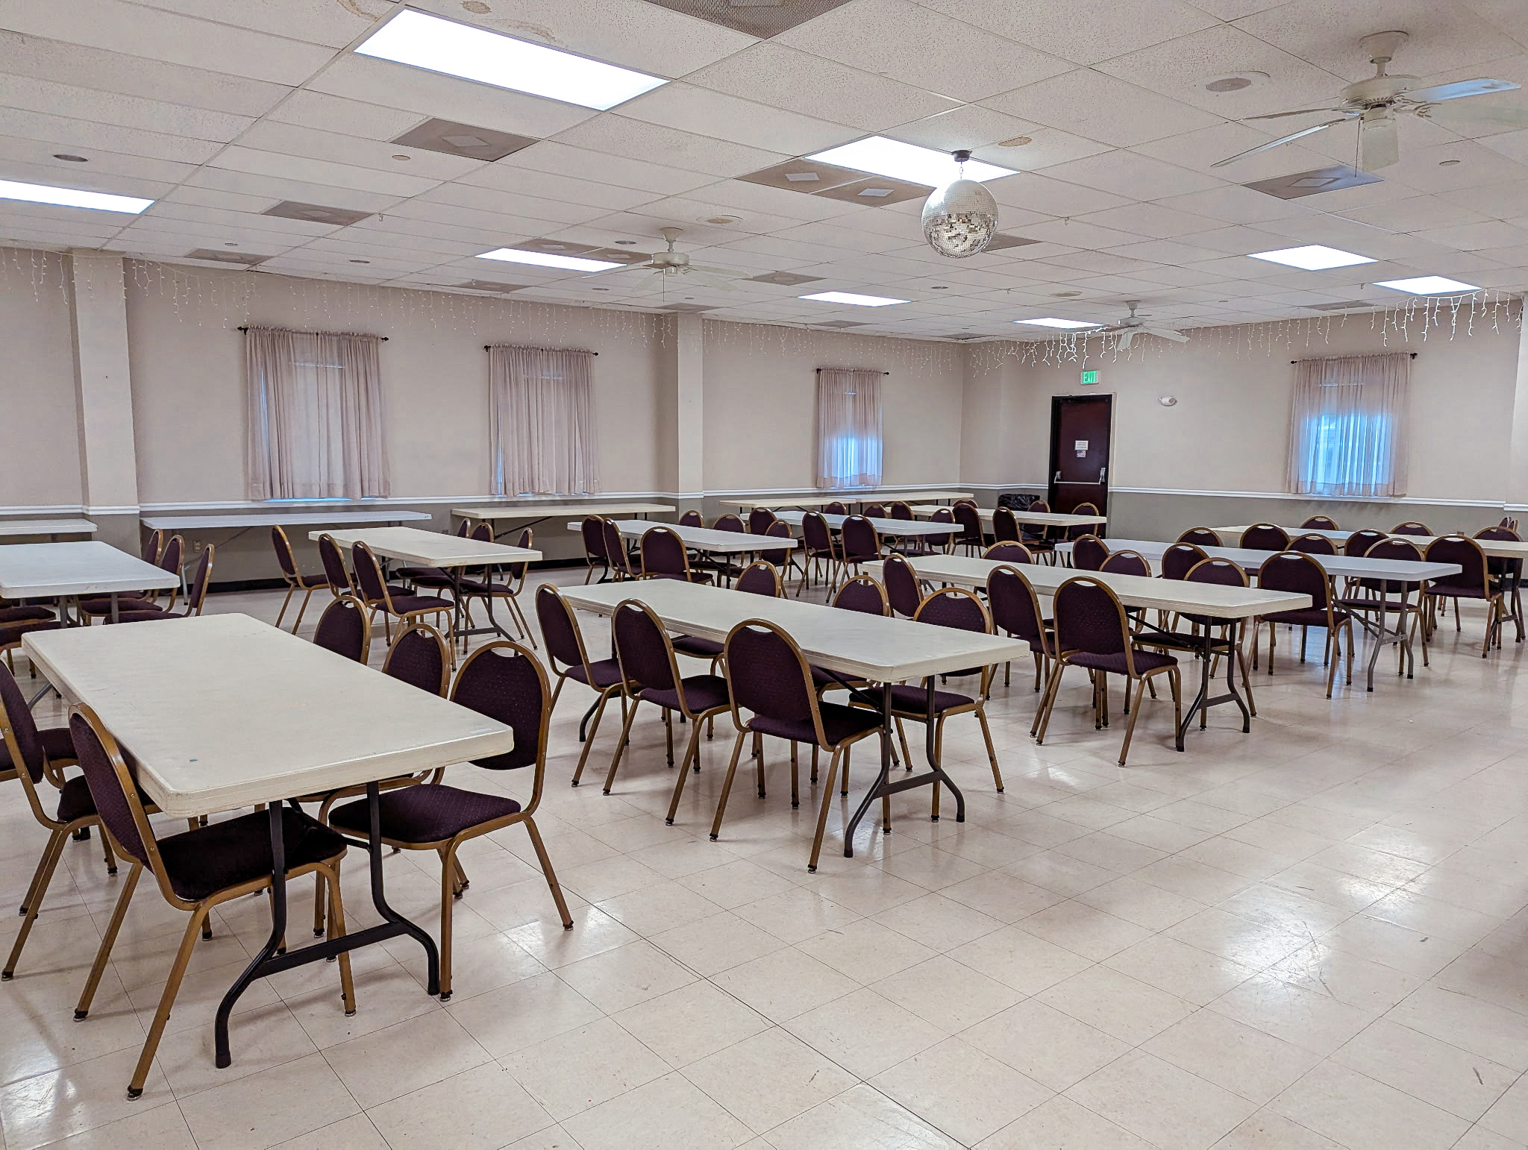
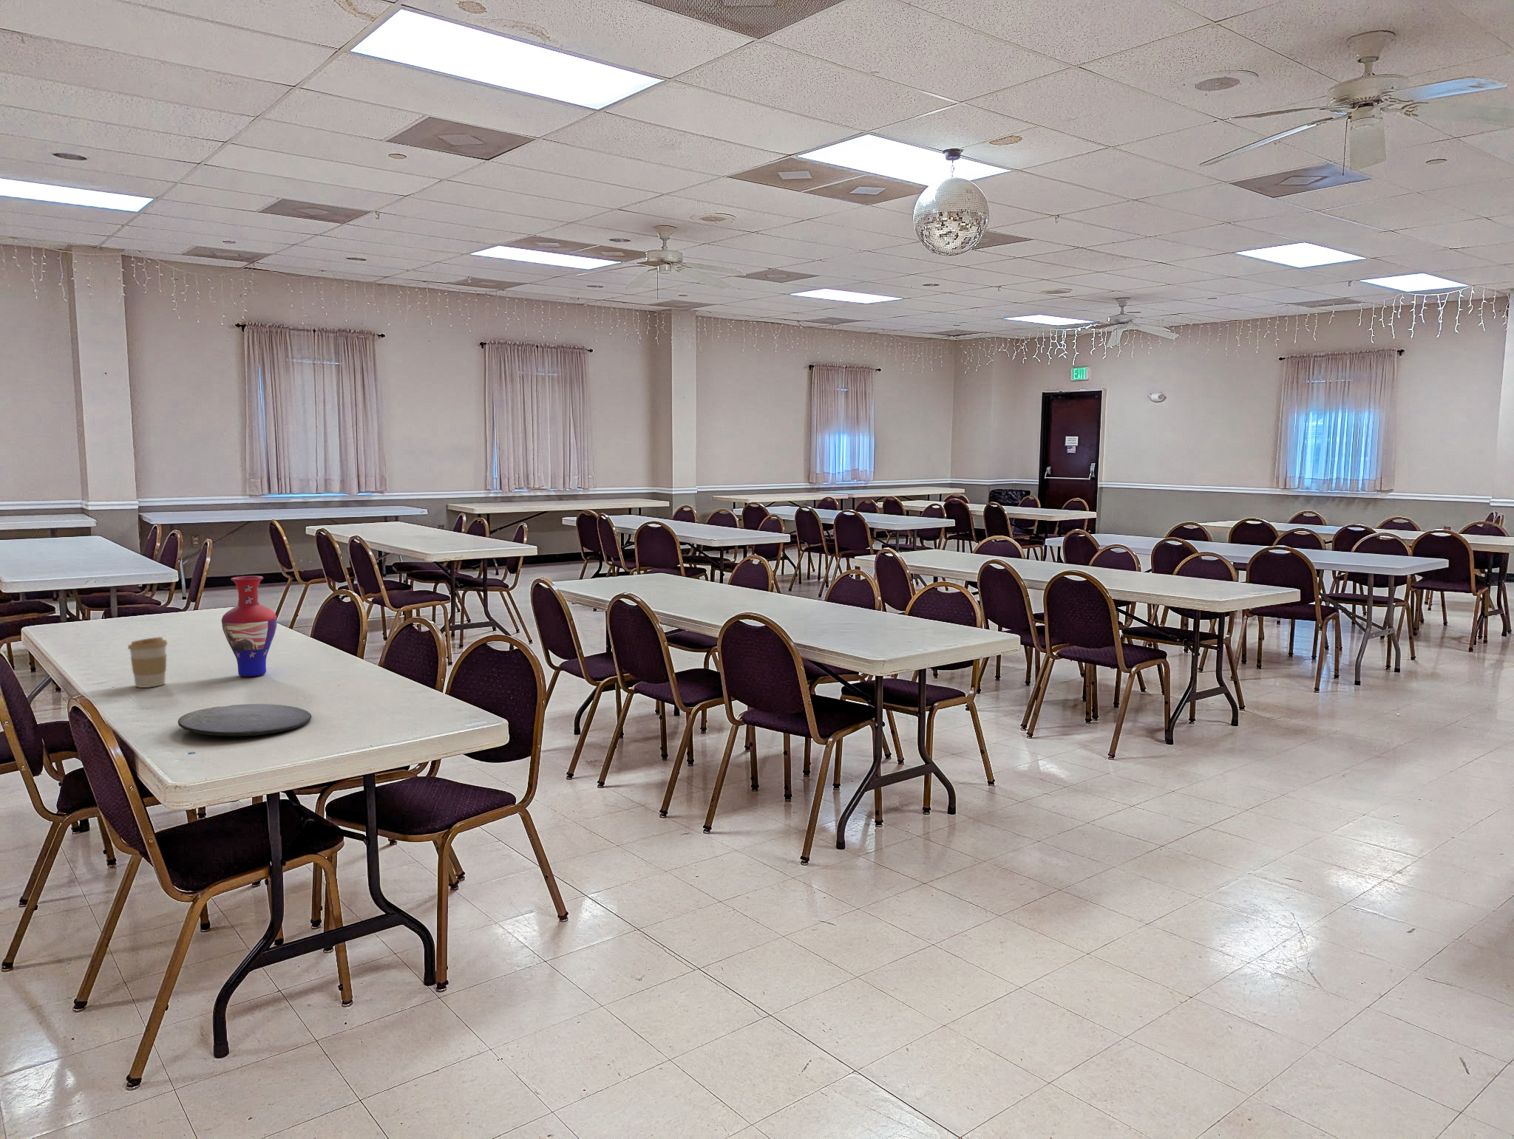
+ vase (249, 626)
+ coffee cup (148, 662)
+ plate (247, 719)
